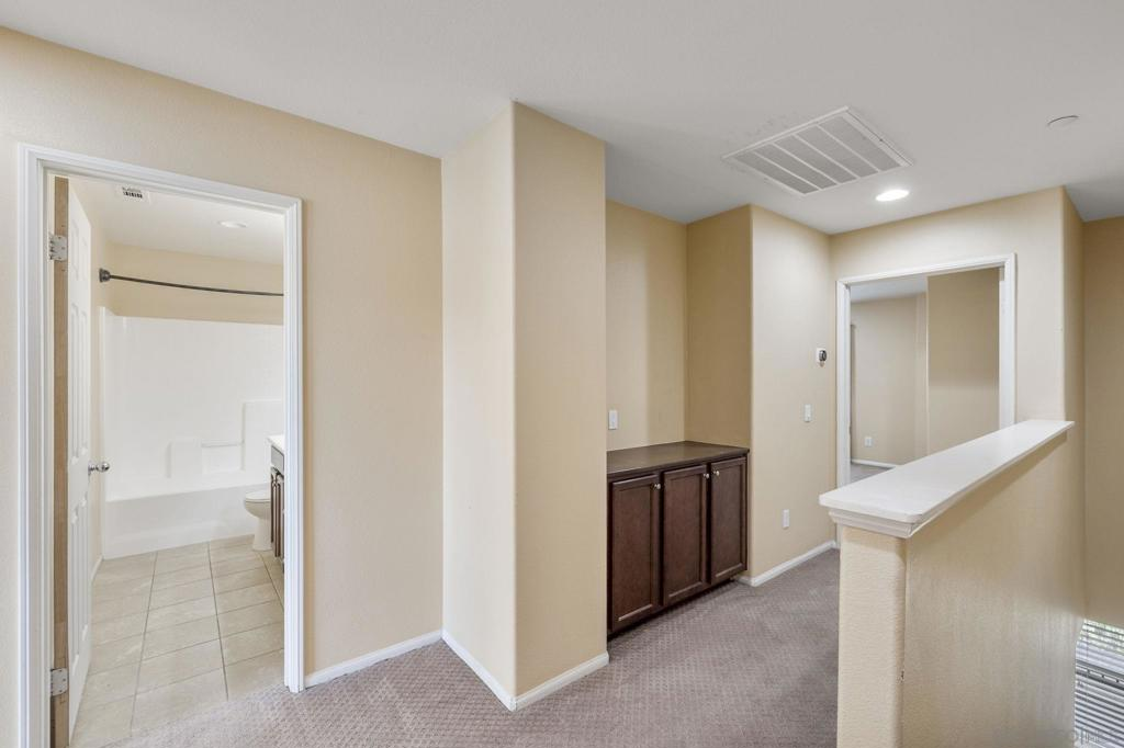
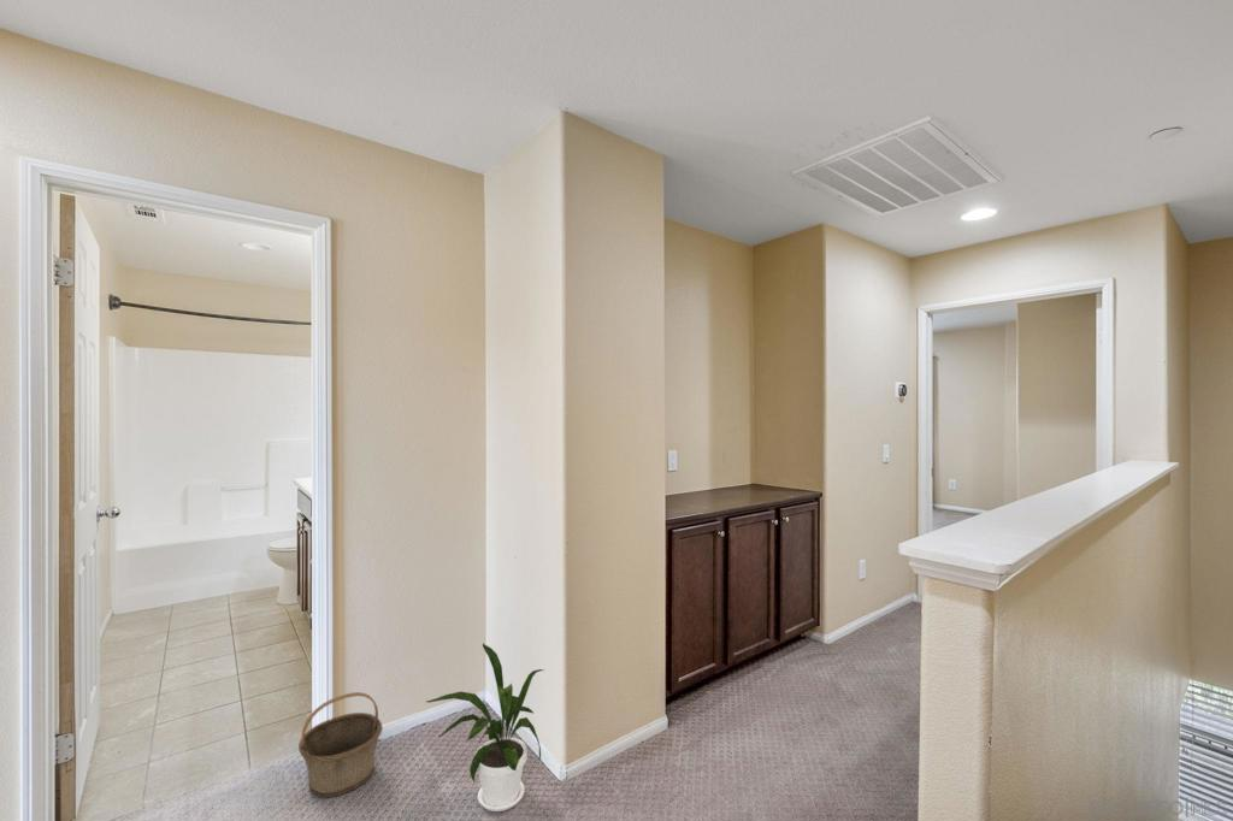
+ house plant (497, 727)
+ basket (341, 737)
